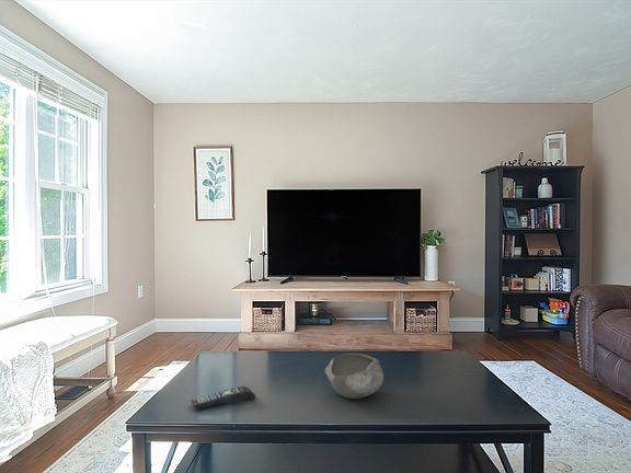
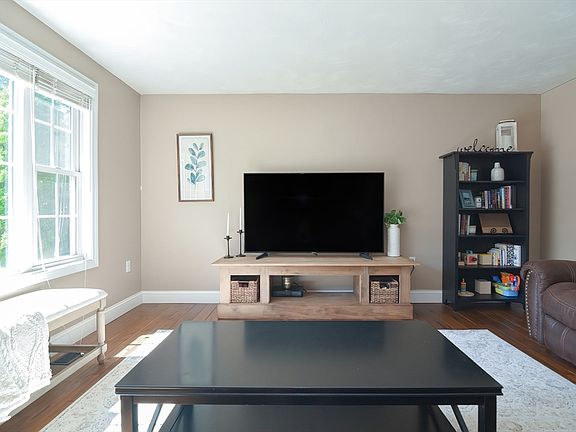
- bowl (357, 373)
- remote control (223, 397)
